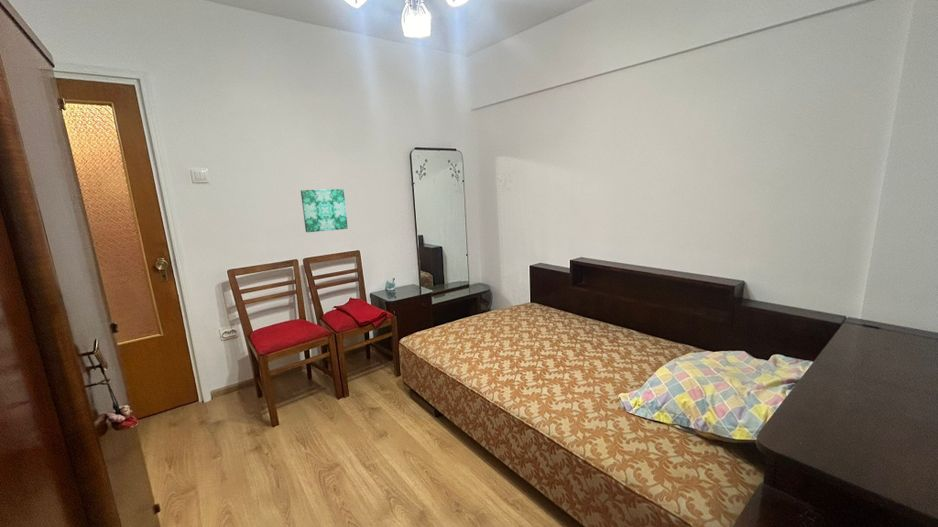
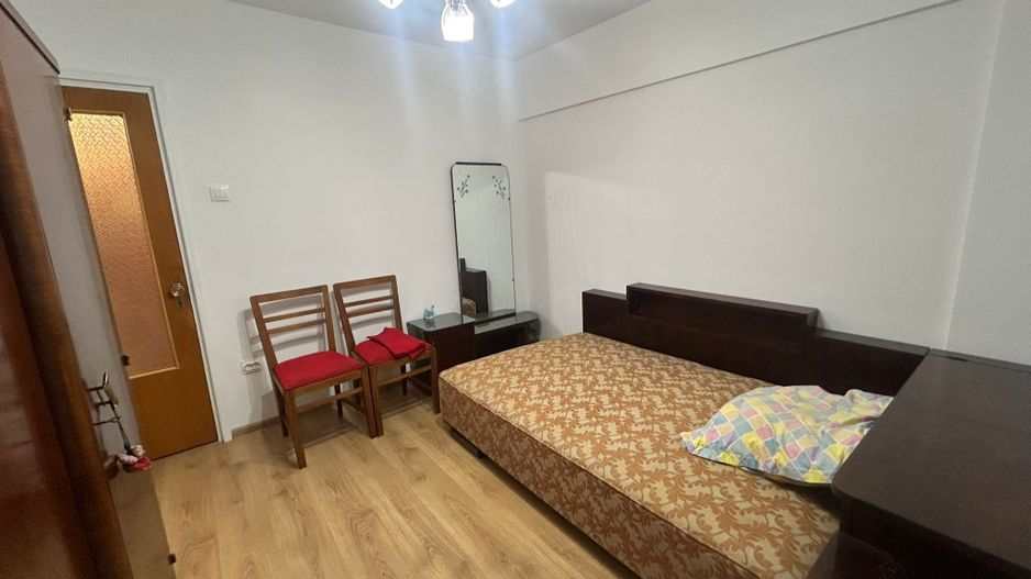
- wall art (325, 210)
